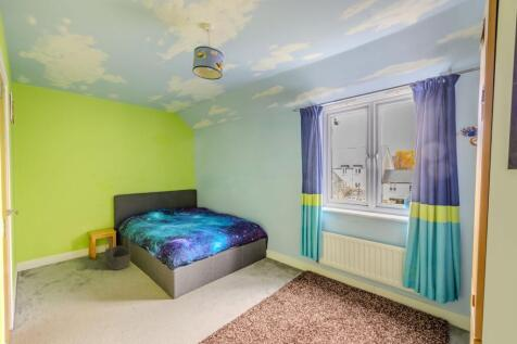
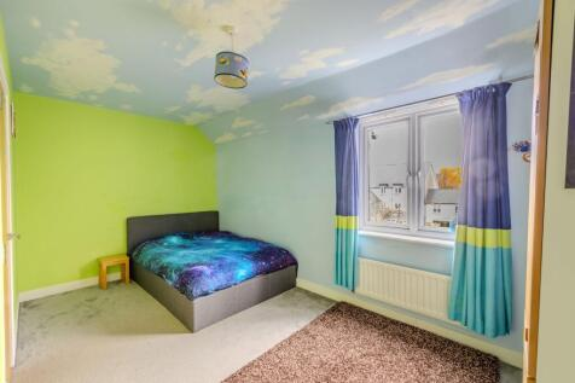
- basket (117, 250)
